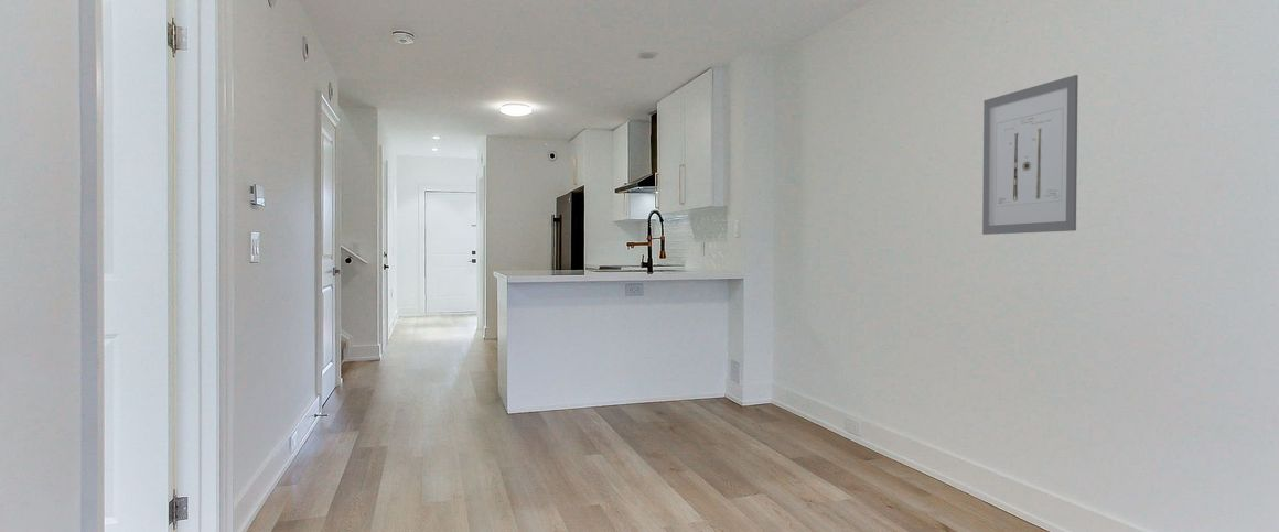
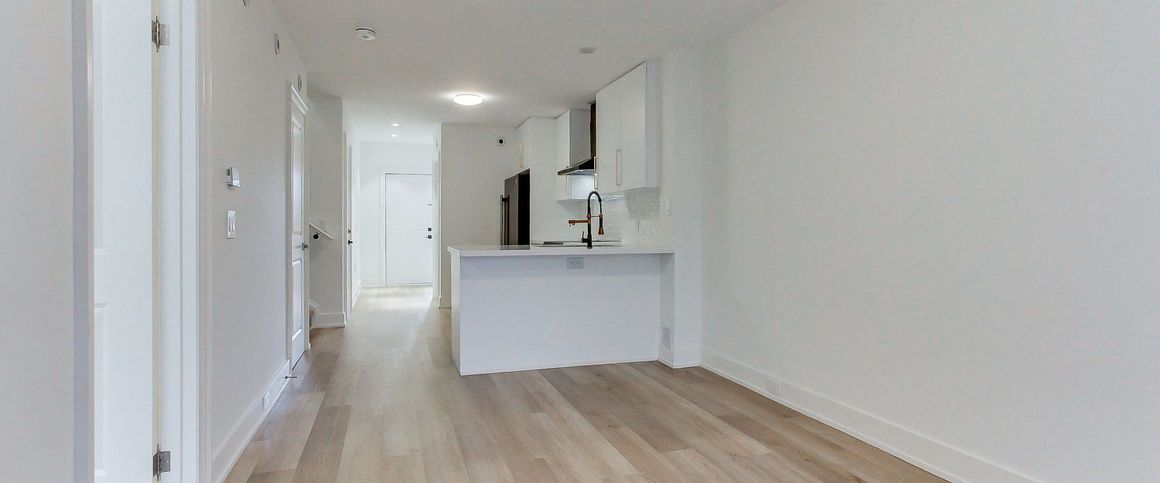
- wall art (1027, 160)
